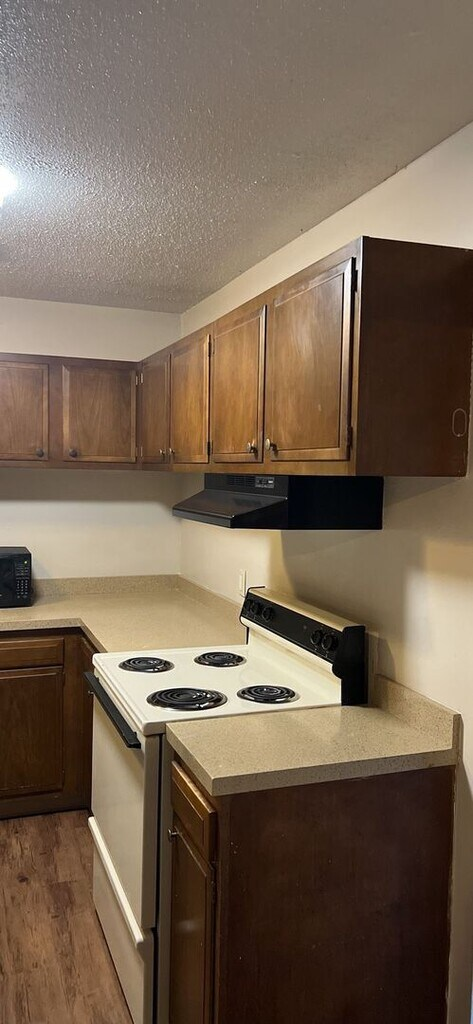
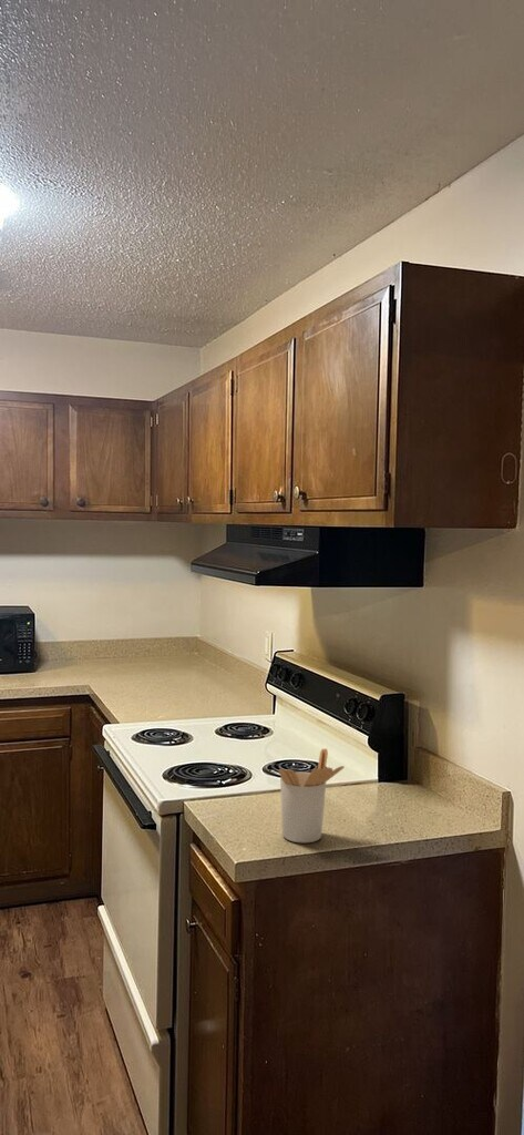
+ utensil holder (310, 797)
